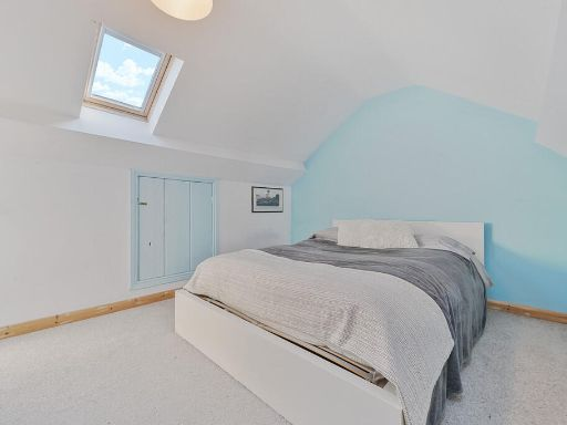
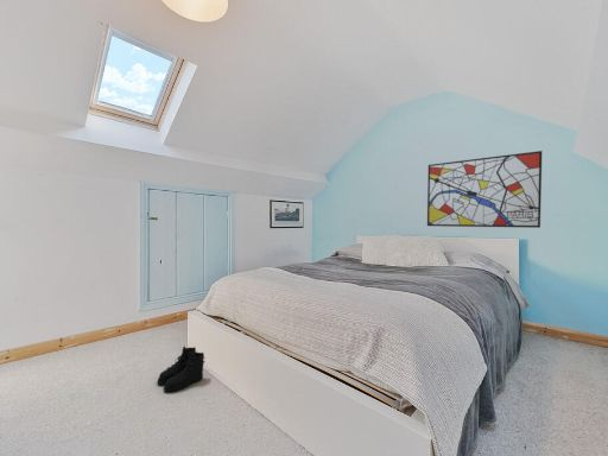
+ wall art (477, 192)
+ boots (180, 365)
